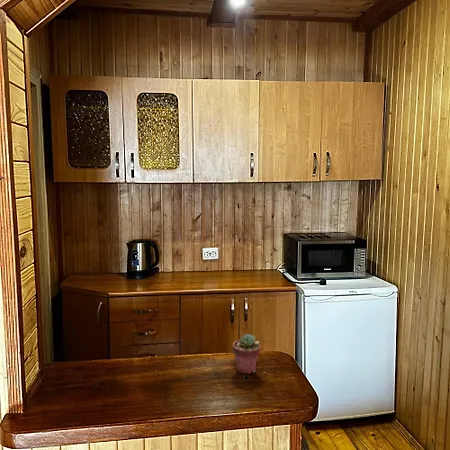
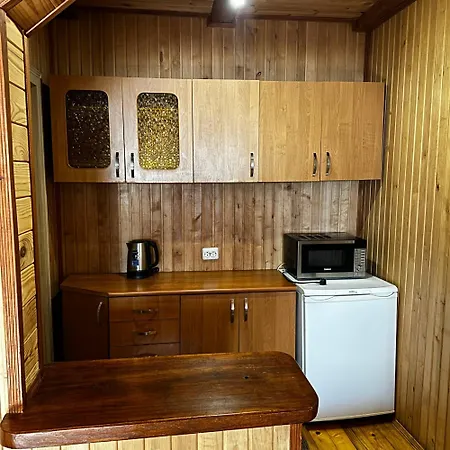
- potted succulent (246, 352)
